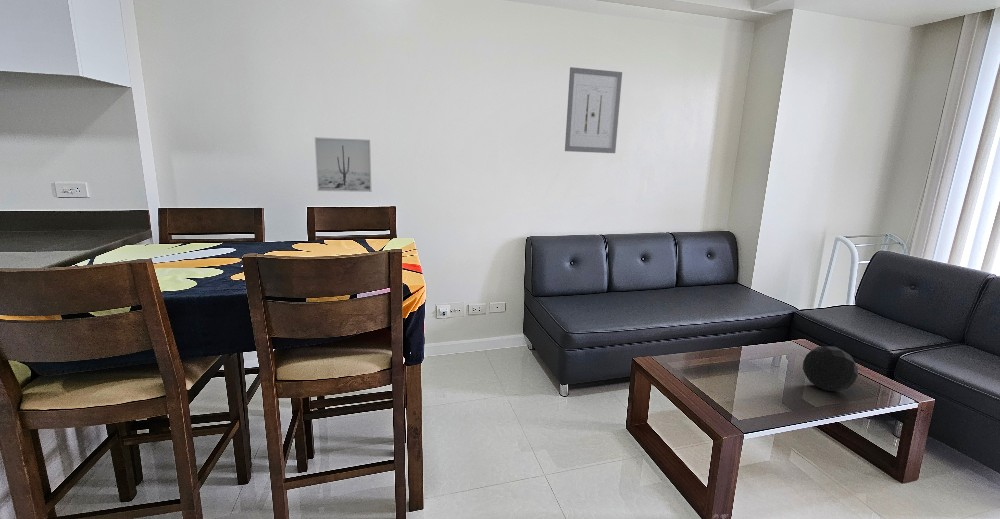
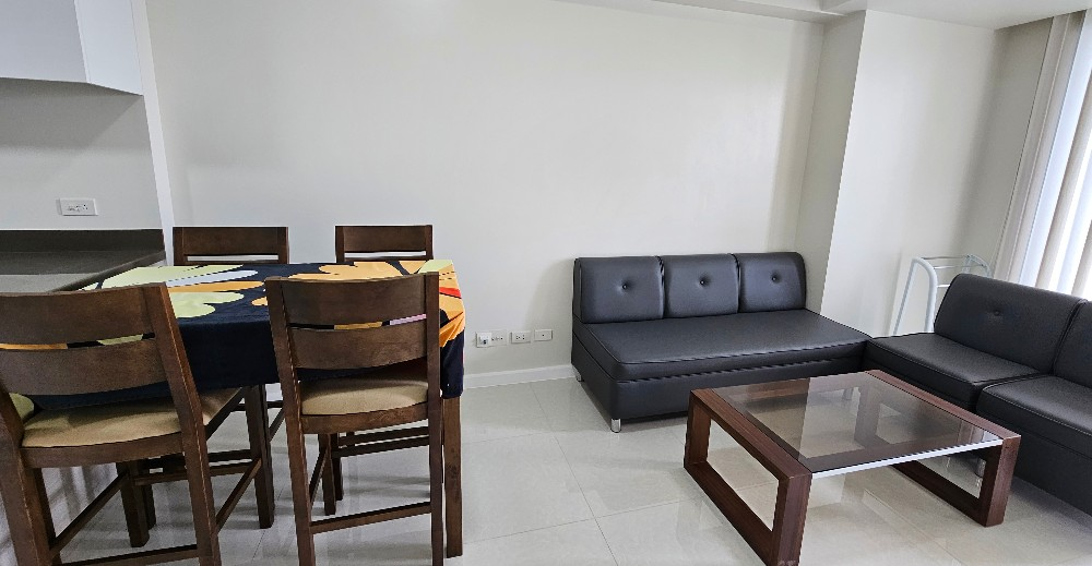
- wall art (344, 165)
- decorative orb (829, 368)
- wall art (593, 111)
